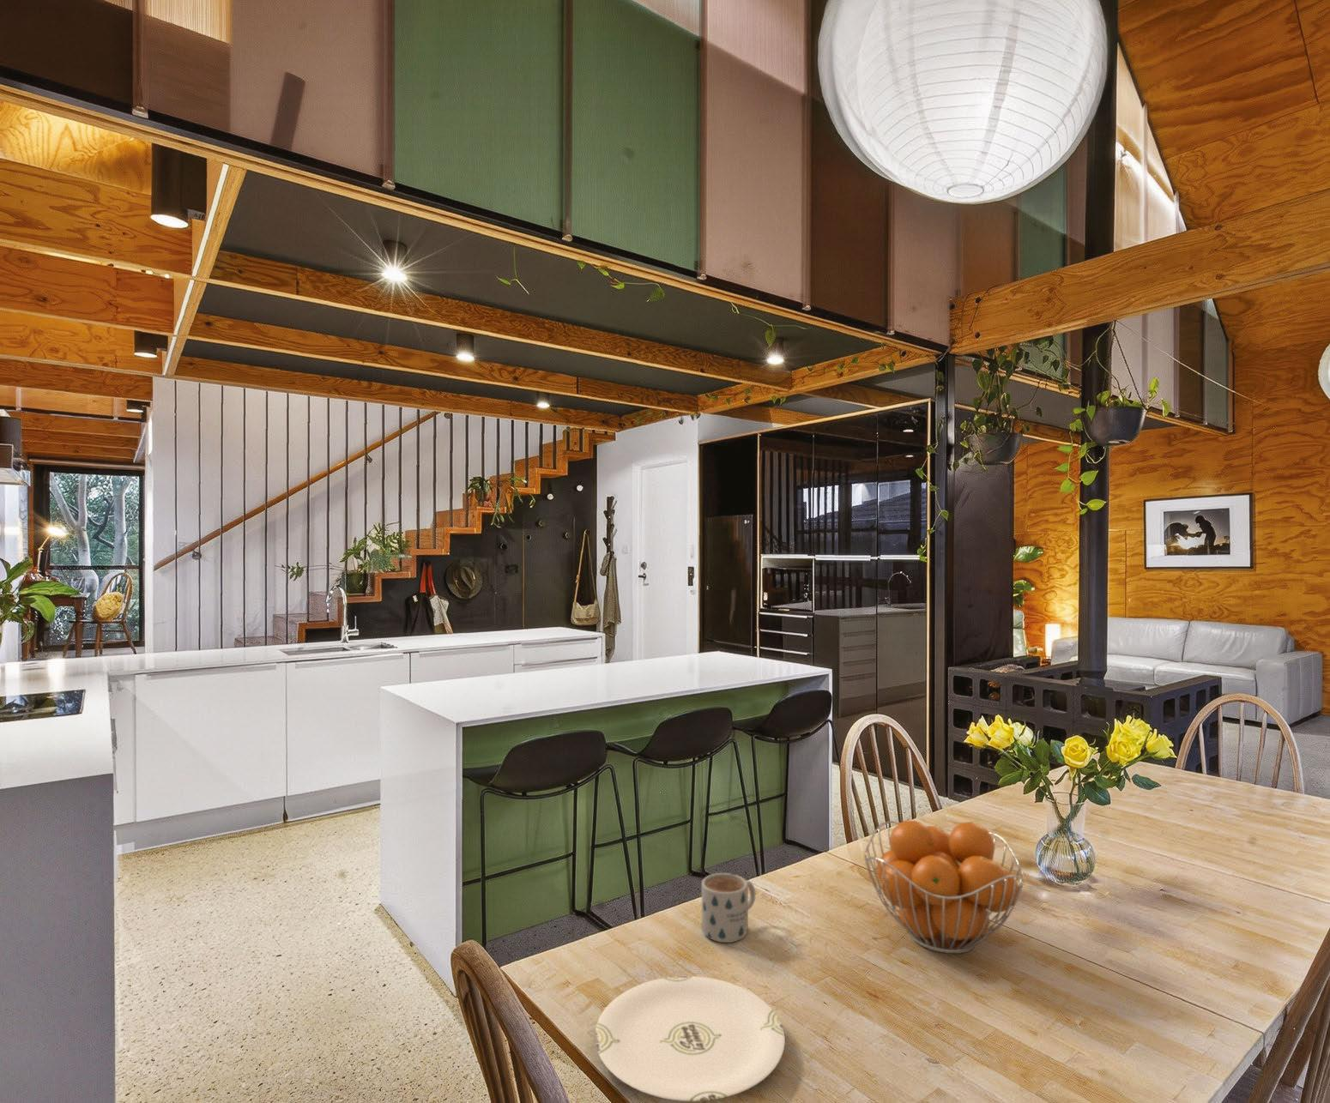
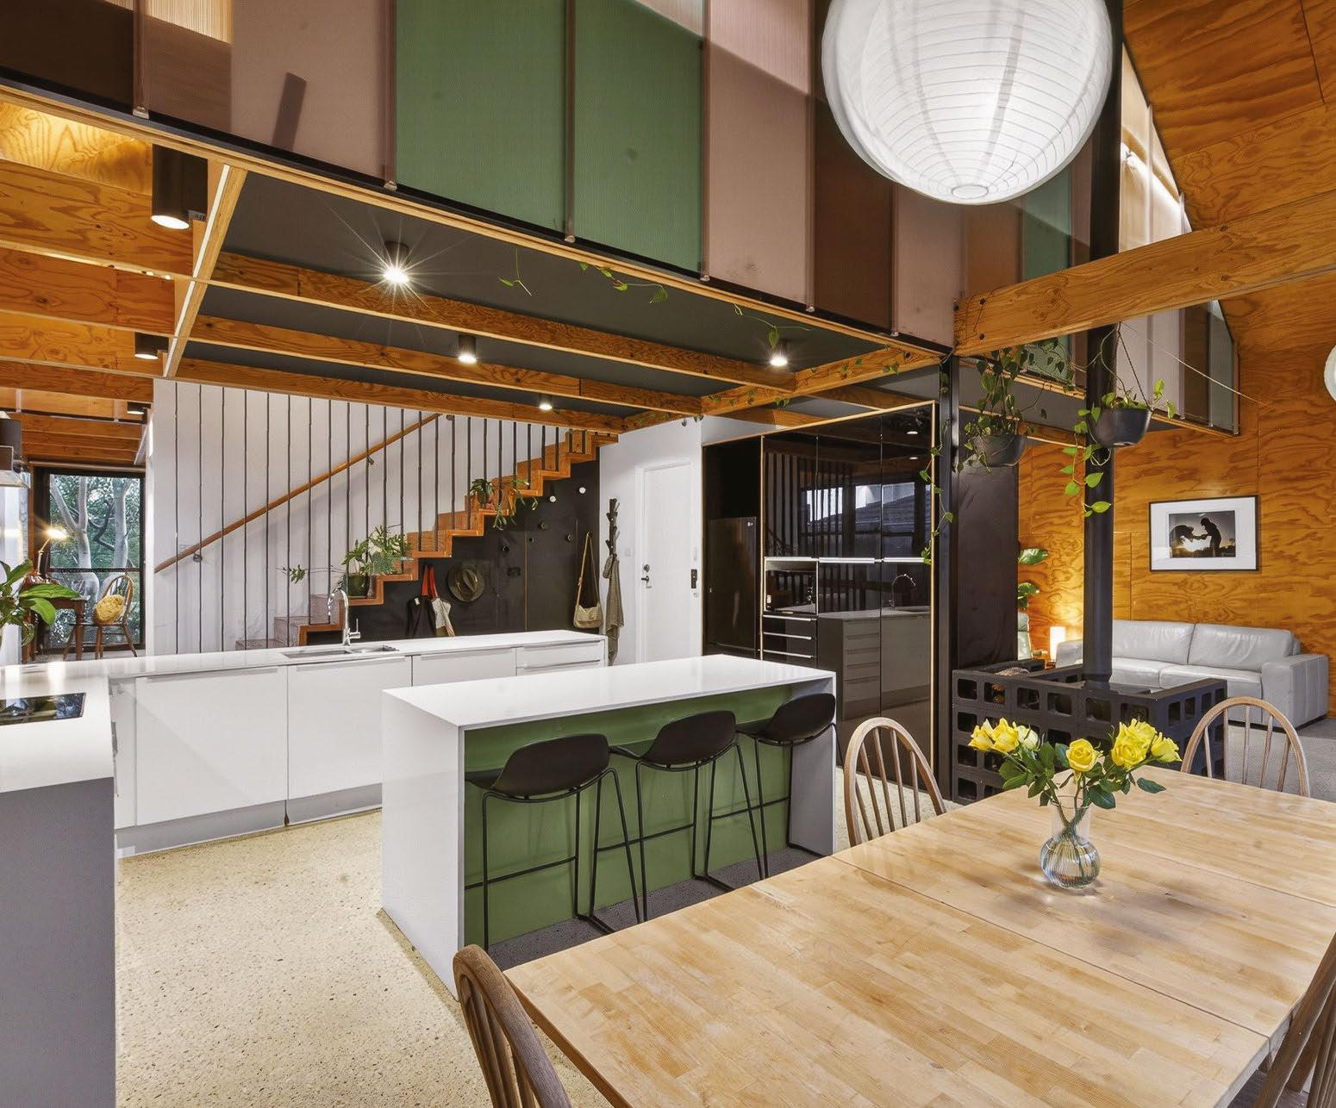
- fruit basket (941, 880)
- mug (731, 904)
- plate (689, 1037)
